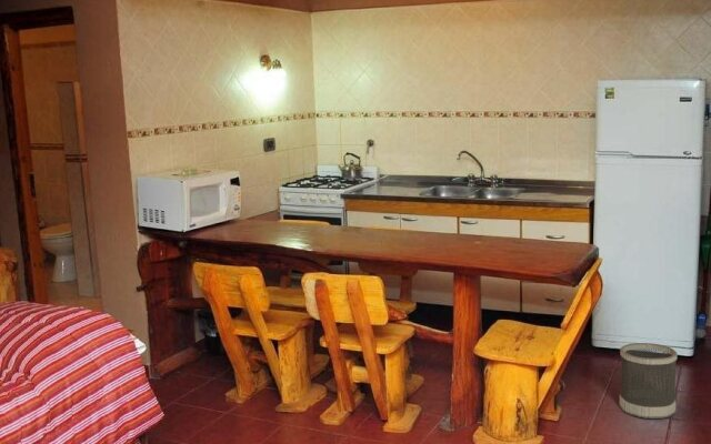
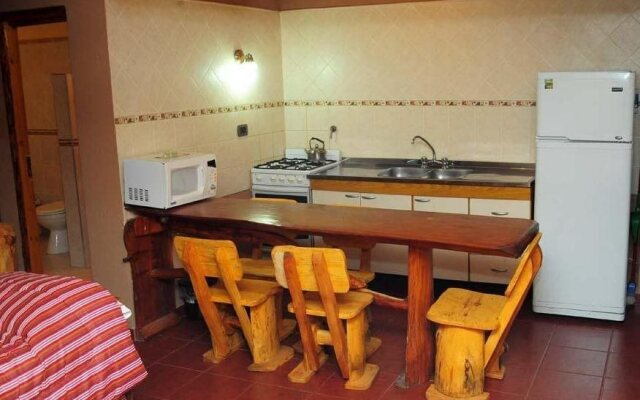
- wastebasket (648, 380)
